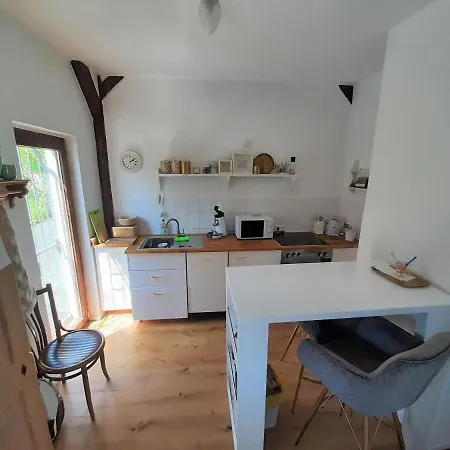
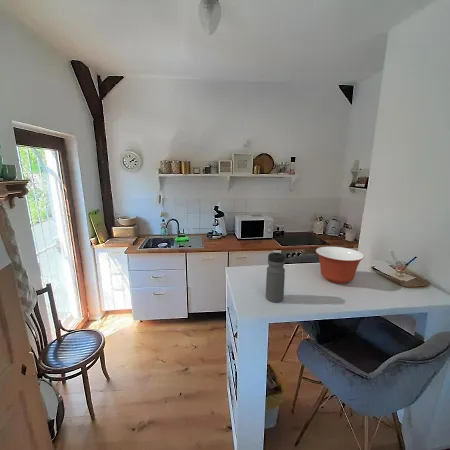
+ water bottle (275, 275)
+ mixing bowl (337, 266)
